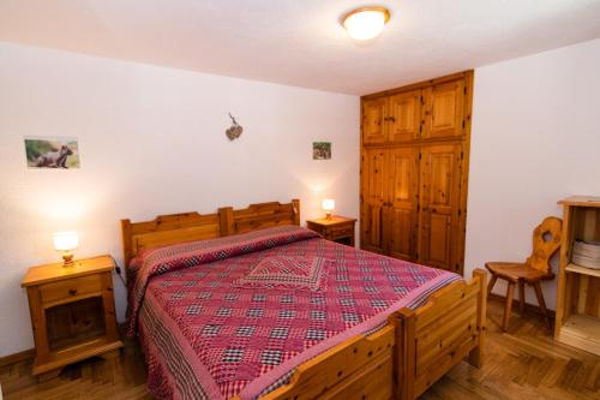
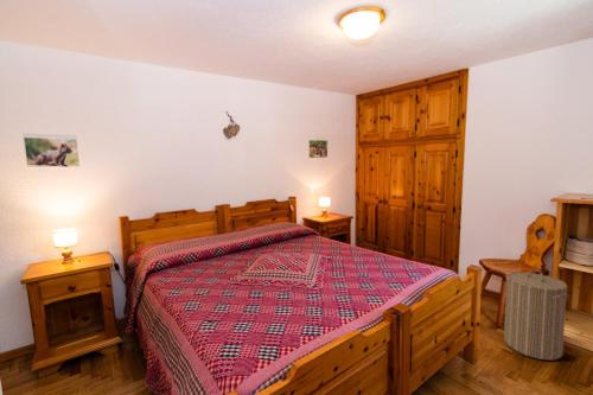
+ laundry hamper (534, 307)
